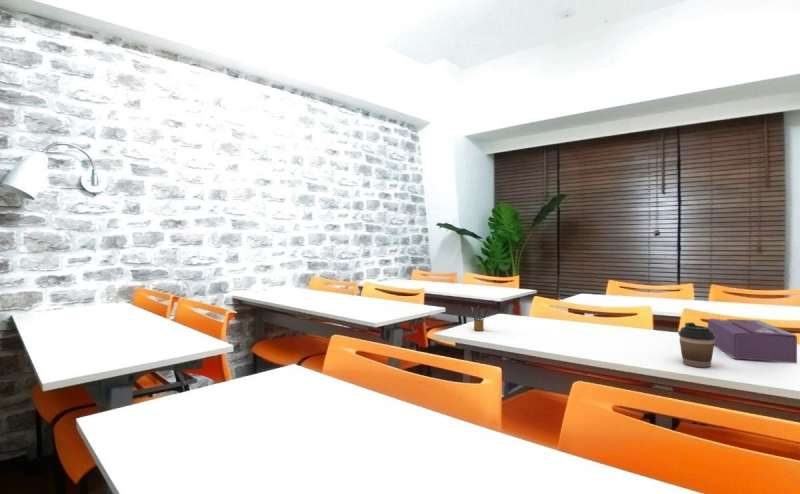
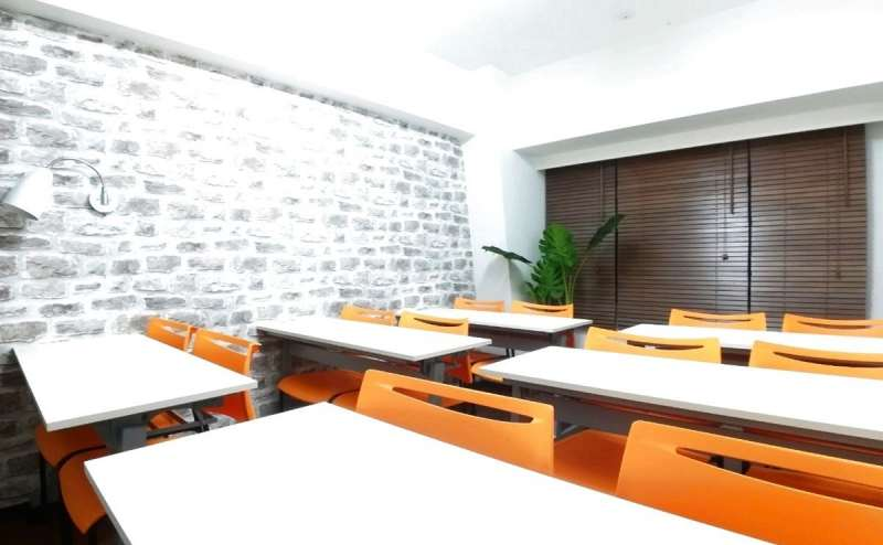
- tissue box (747, 337)
- coffee cup (696, 344)
- pencil box (479, 317)
